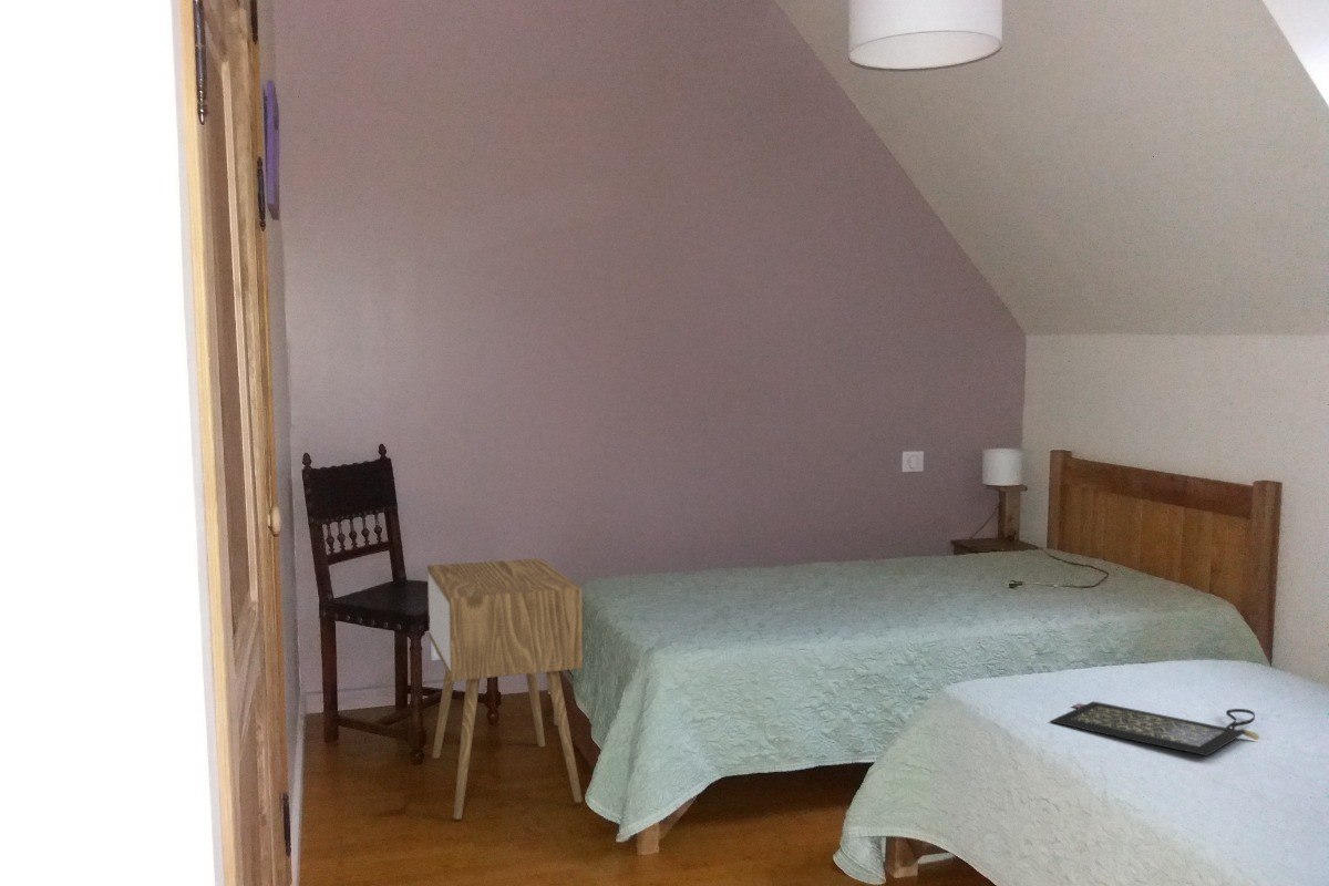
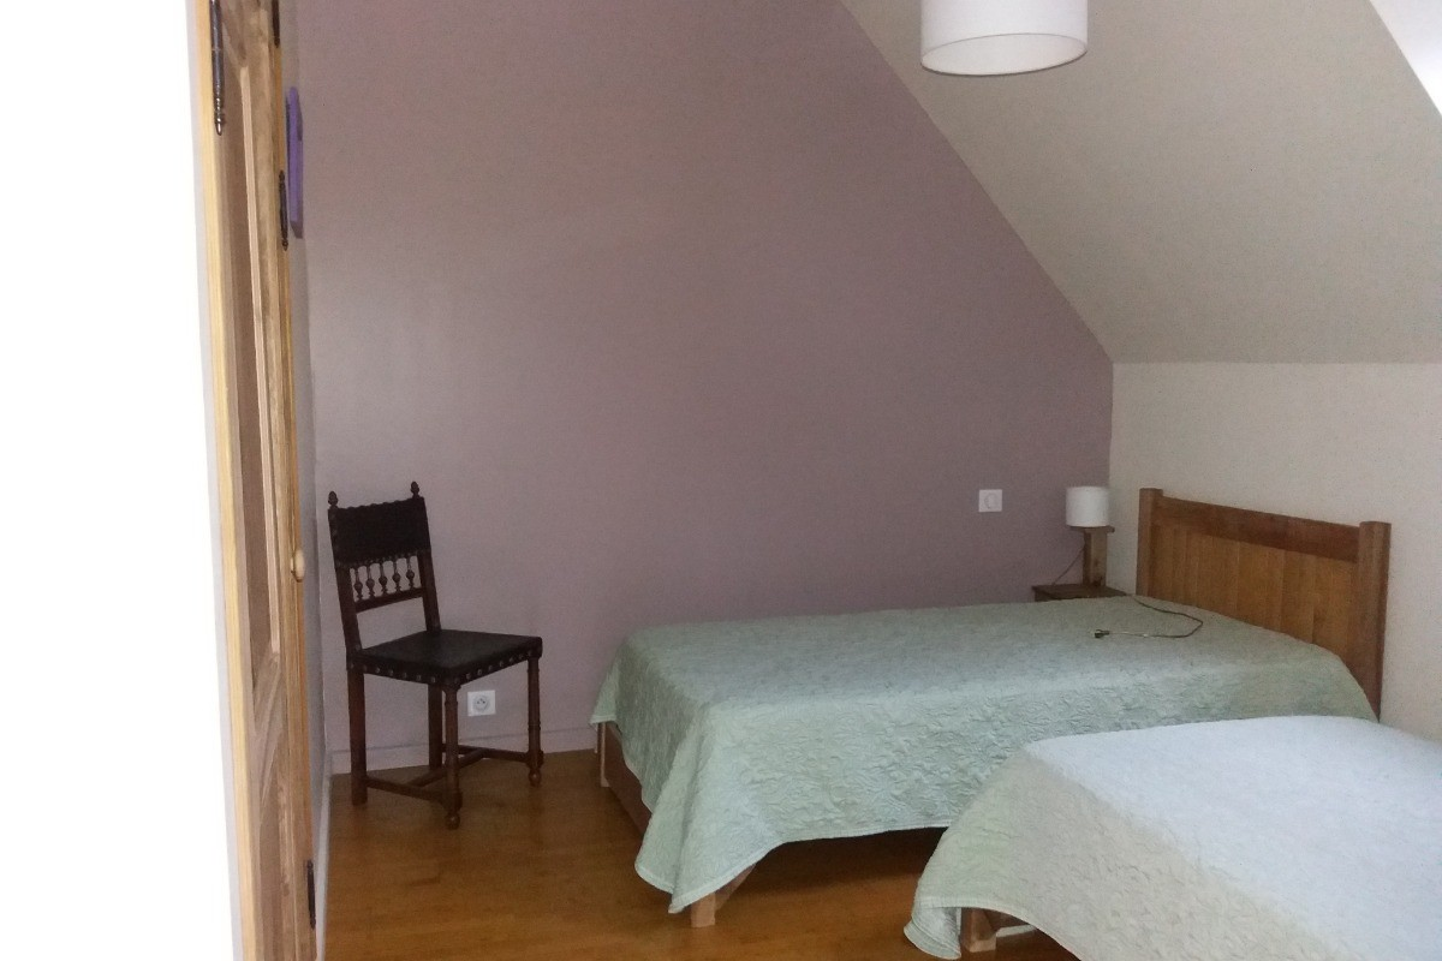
- nightstand (502, 676)
- clutch bag (1155, 727)
